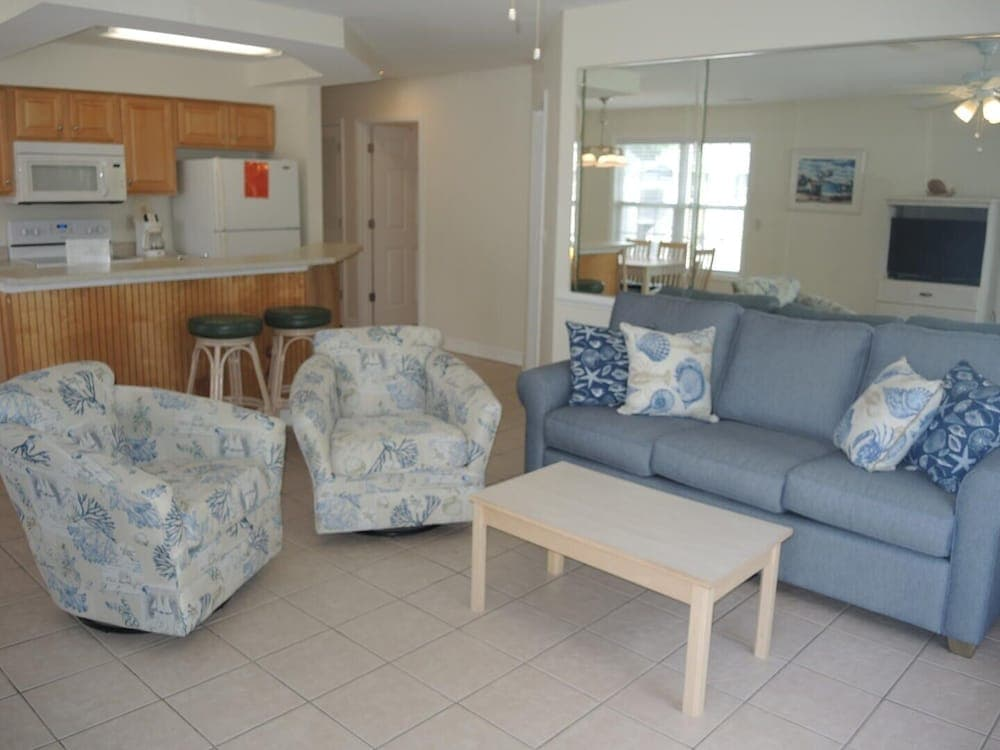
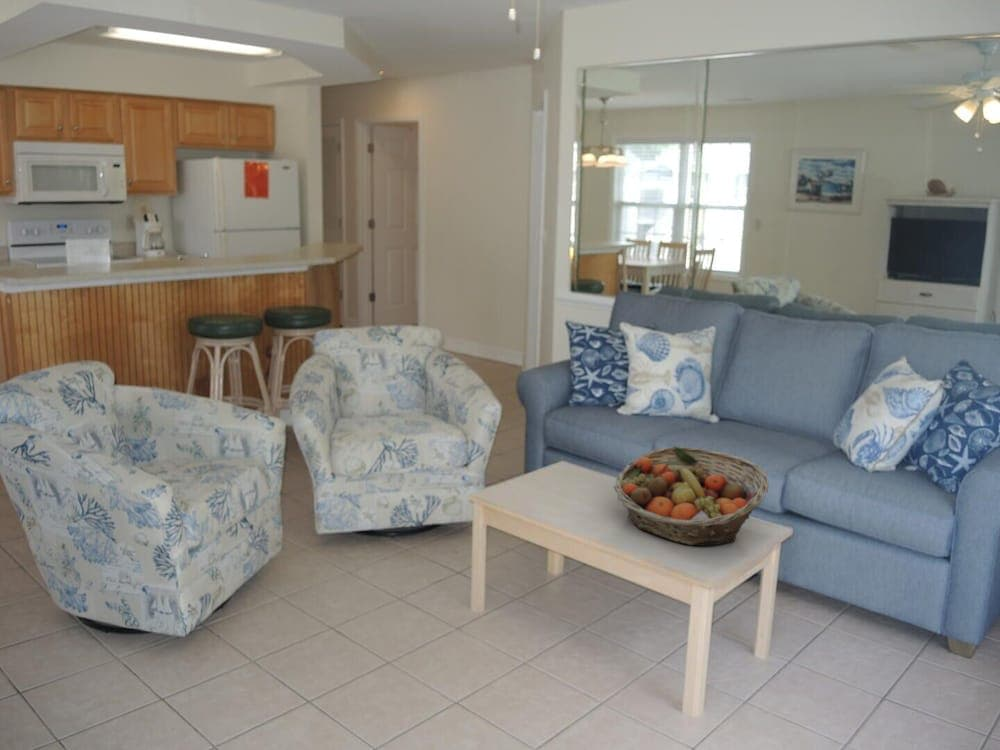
+ fruit basket (688, 494)
